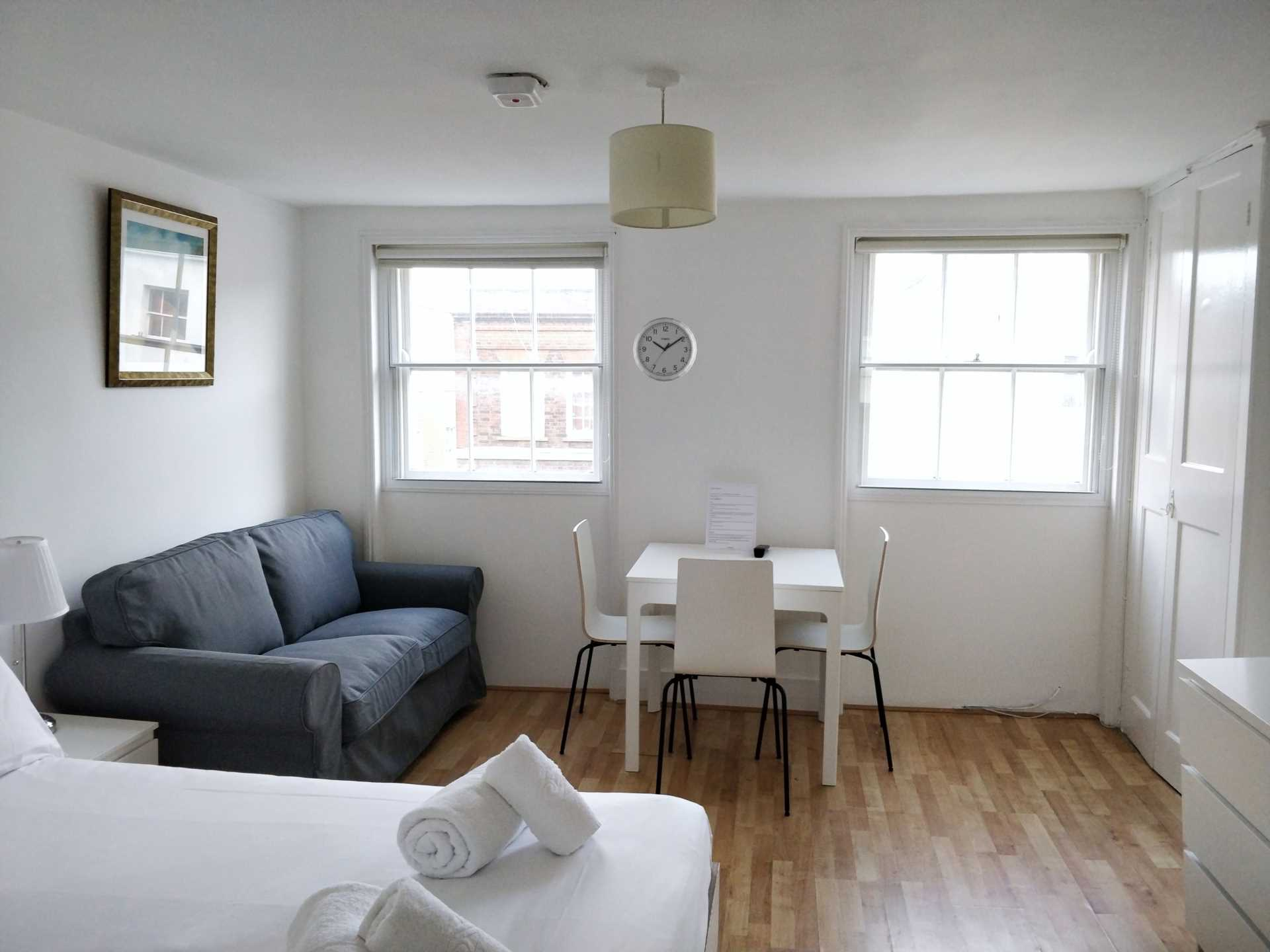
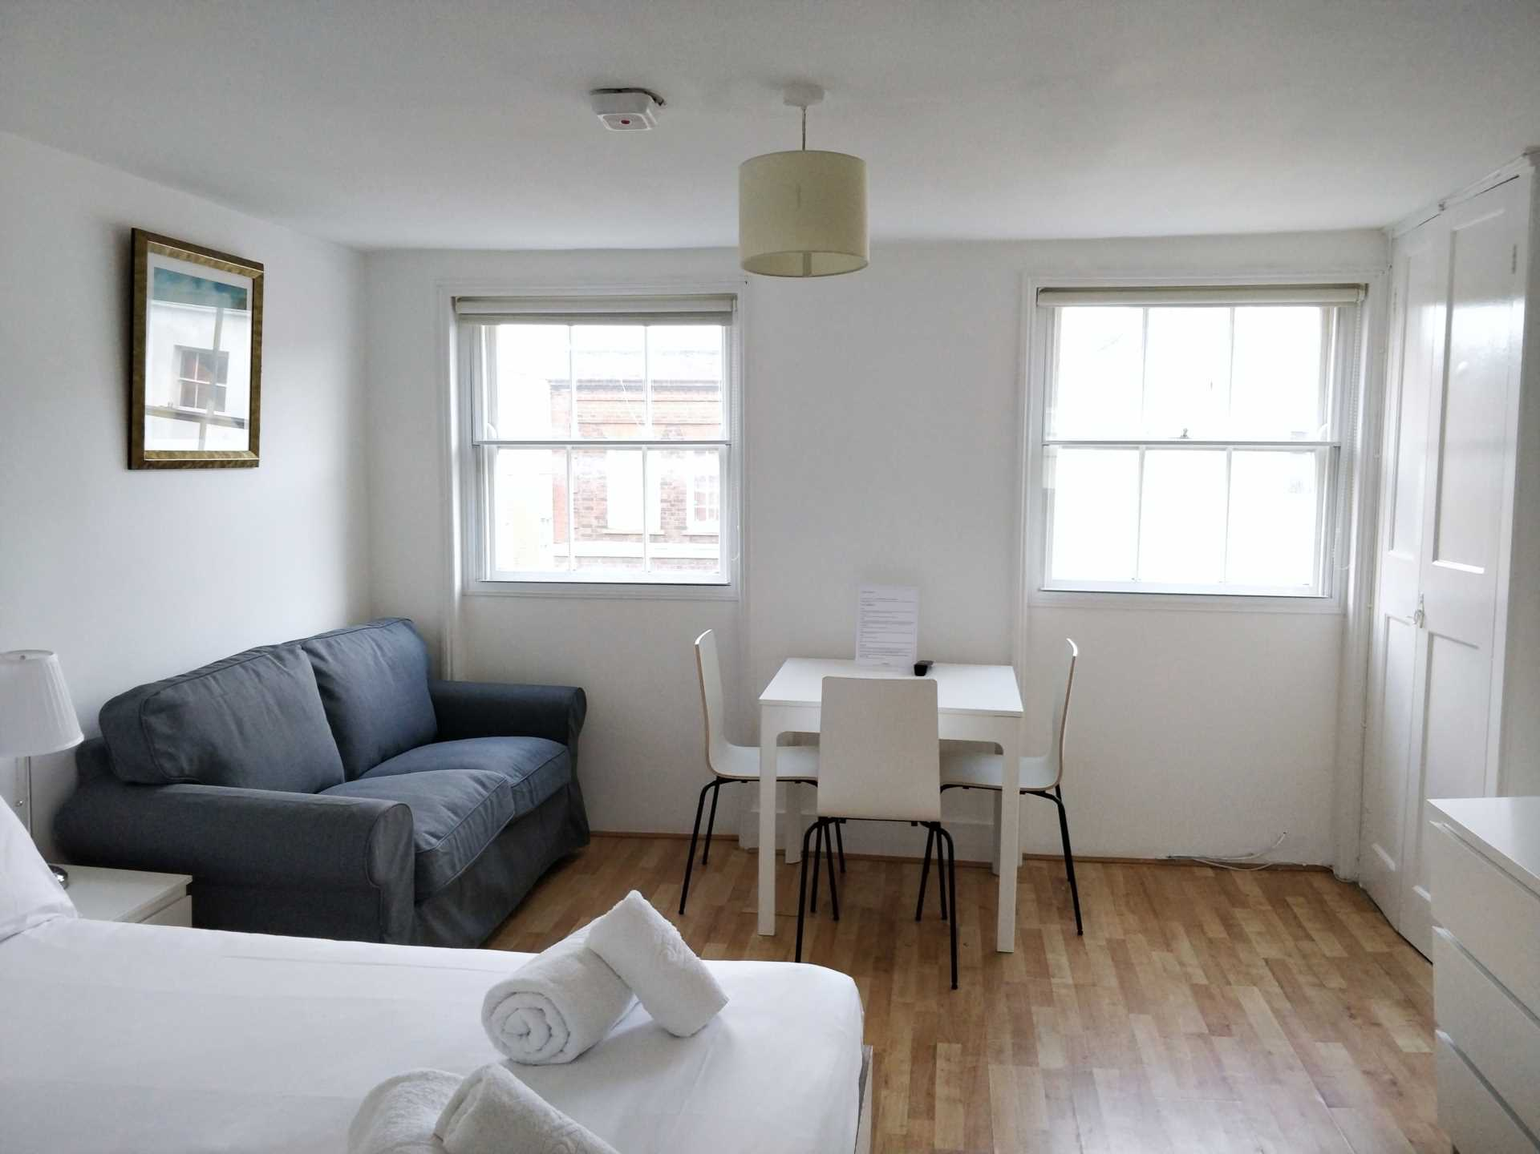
- wall clock (664, 349)
